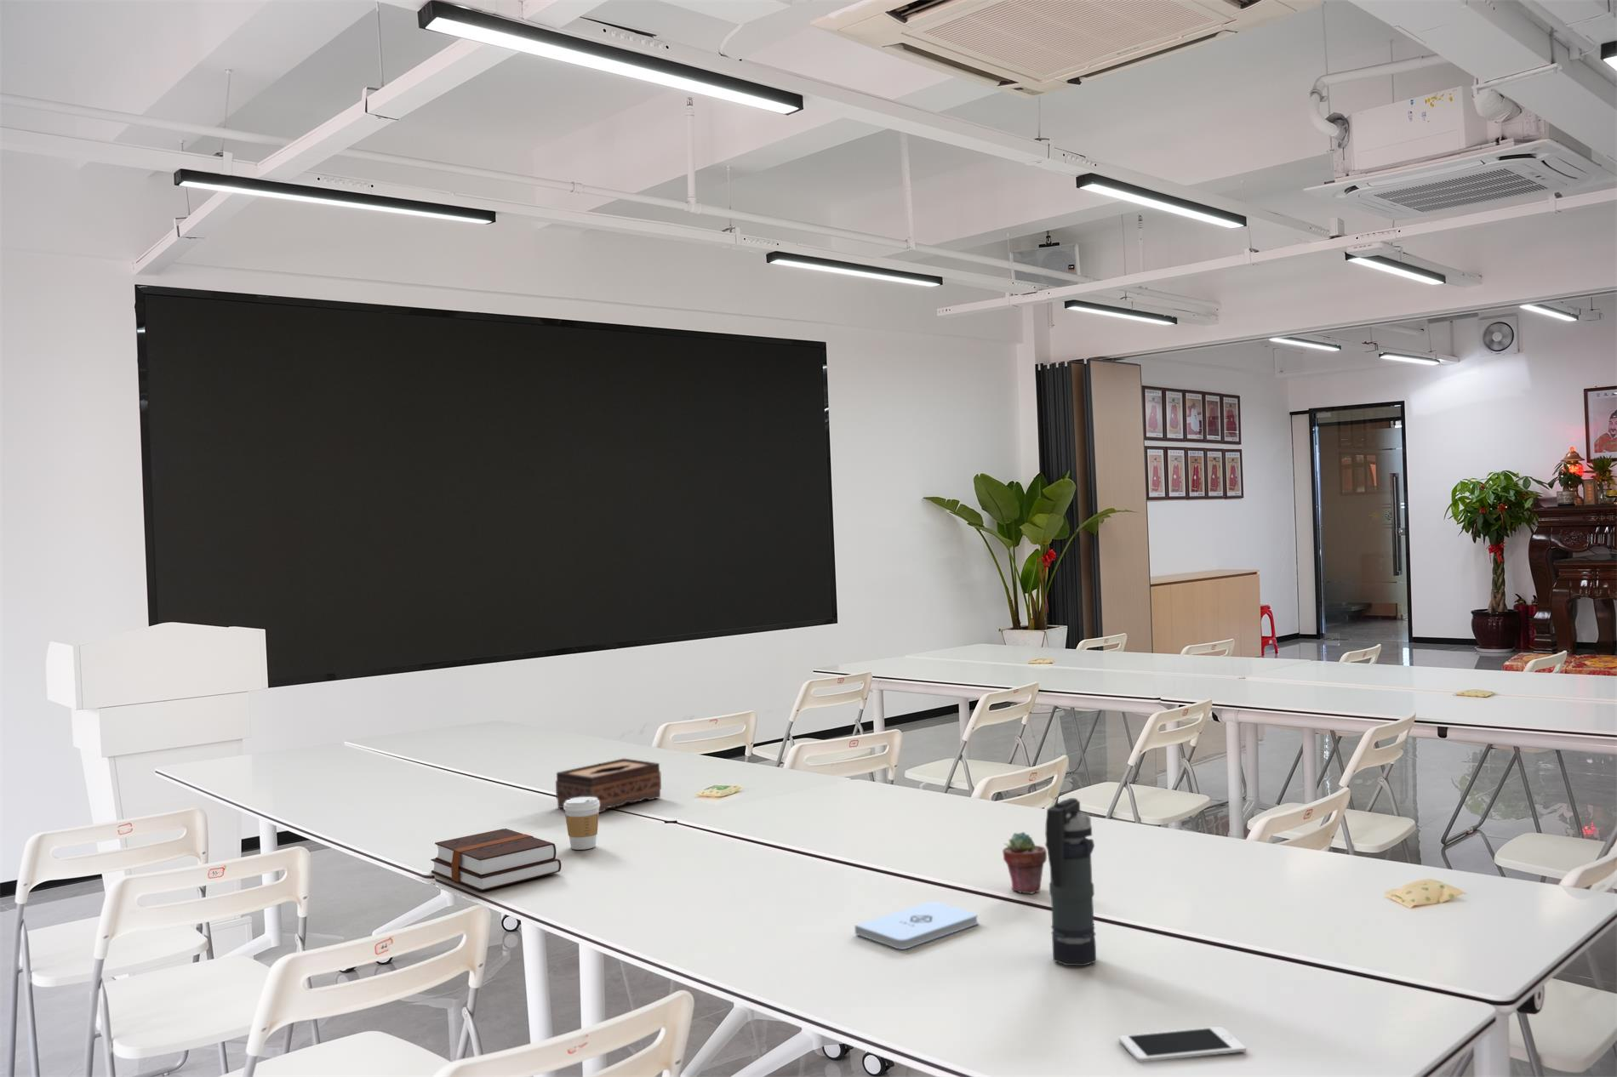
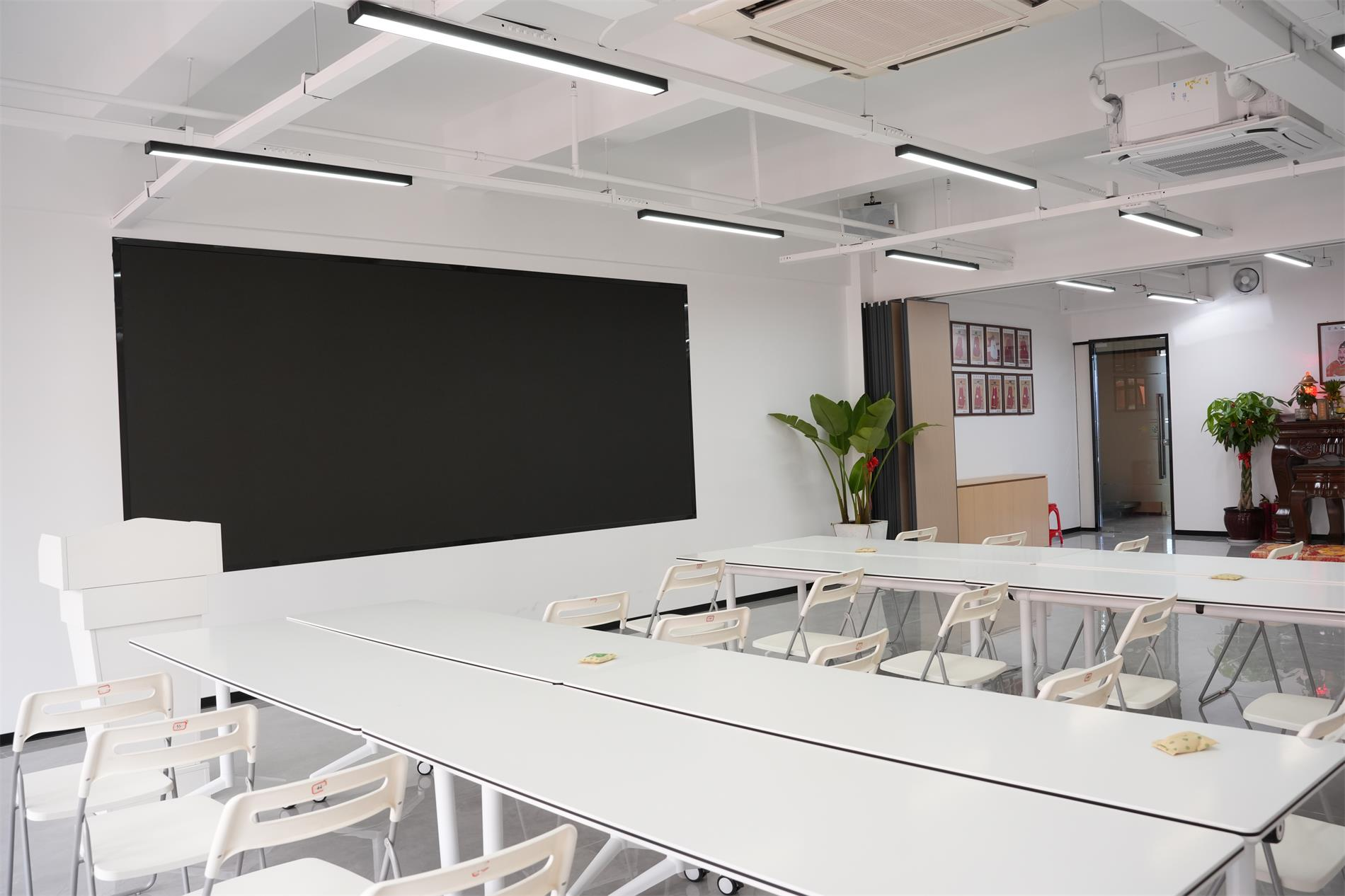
- cell phone (1182, 1043)
- notepad (919, 924)
- coffee cup (582, 822)
- tissue box (608, 785)
- smoke grenade (1068, 881)
- potted succulent (1024, 861)
- hardback book (494, 857)
